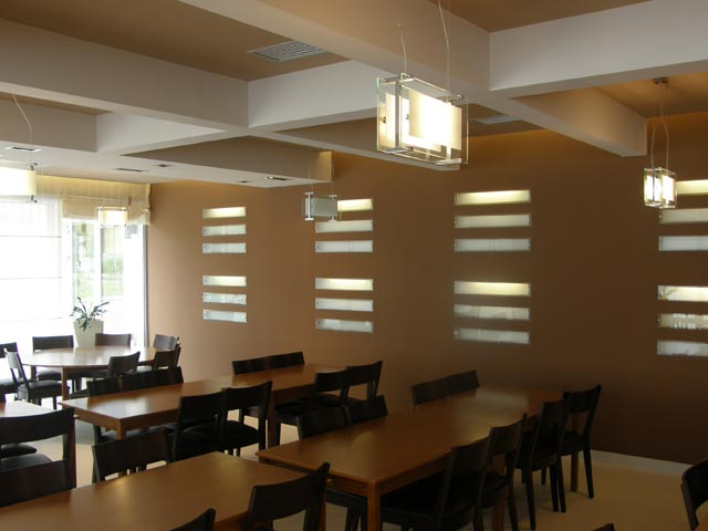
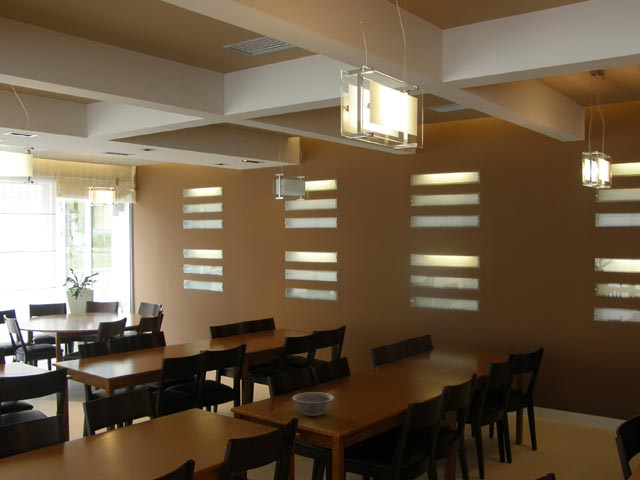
+ decorative bowl (313, 405)
